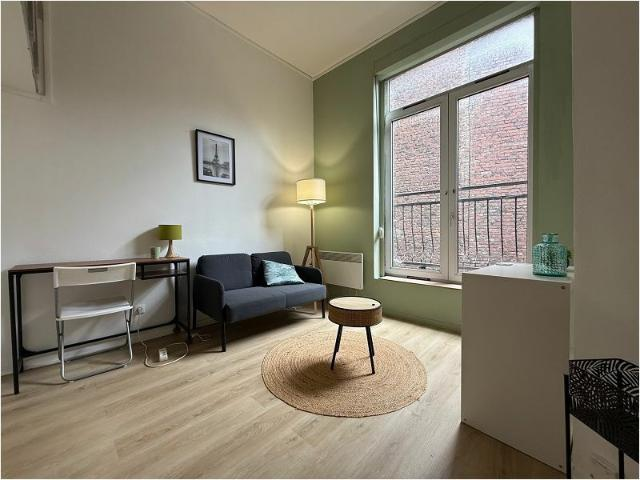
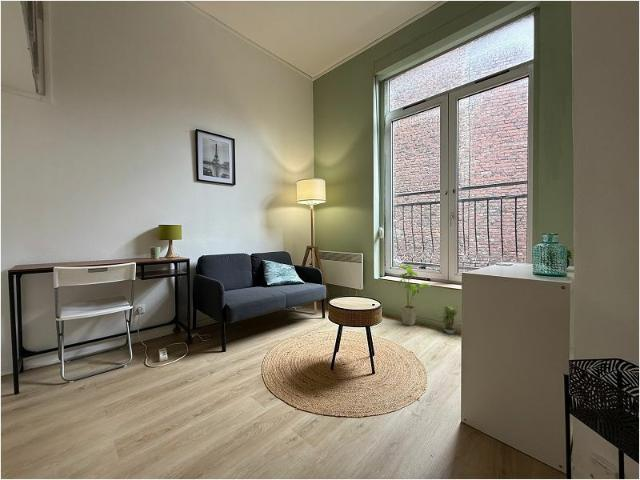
+ house plant (412, 295)
+ potted plant (447, 317)
